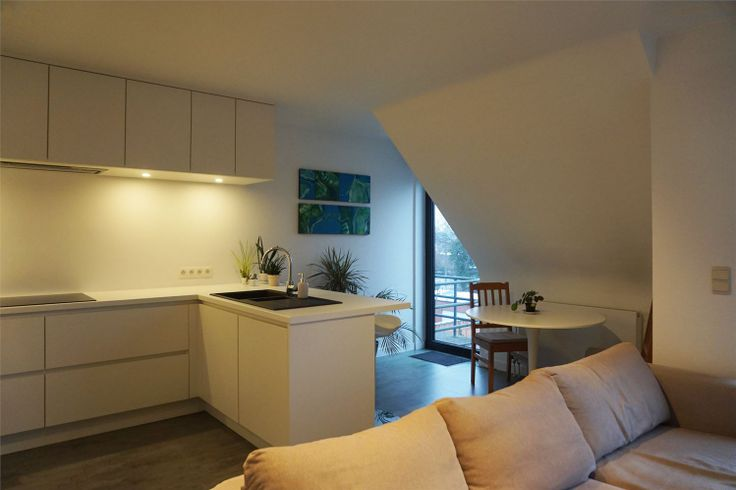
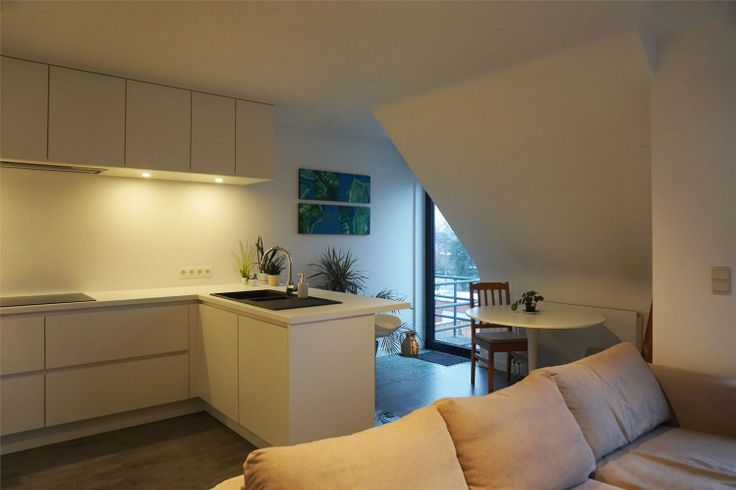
+ ceramic jug (410, 343)
